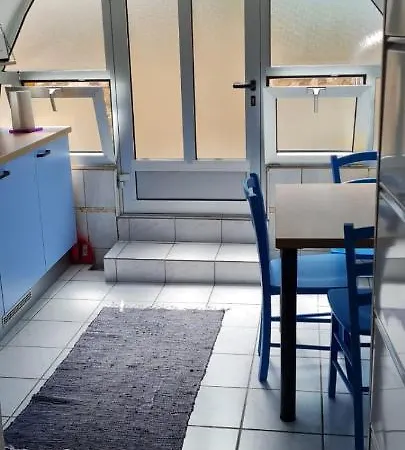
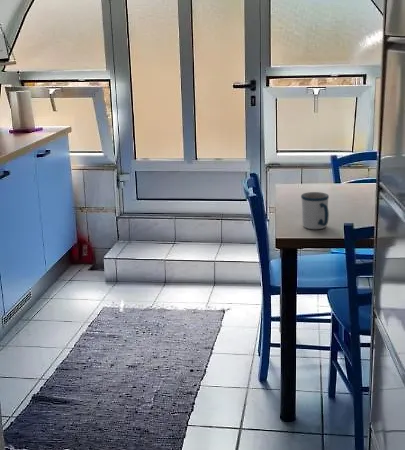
+ mug (315, 211)
